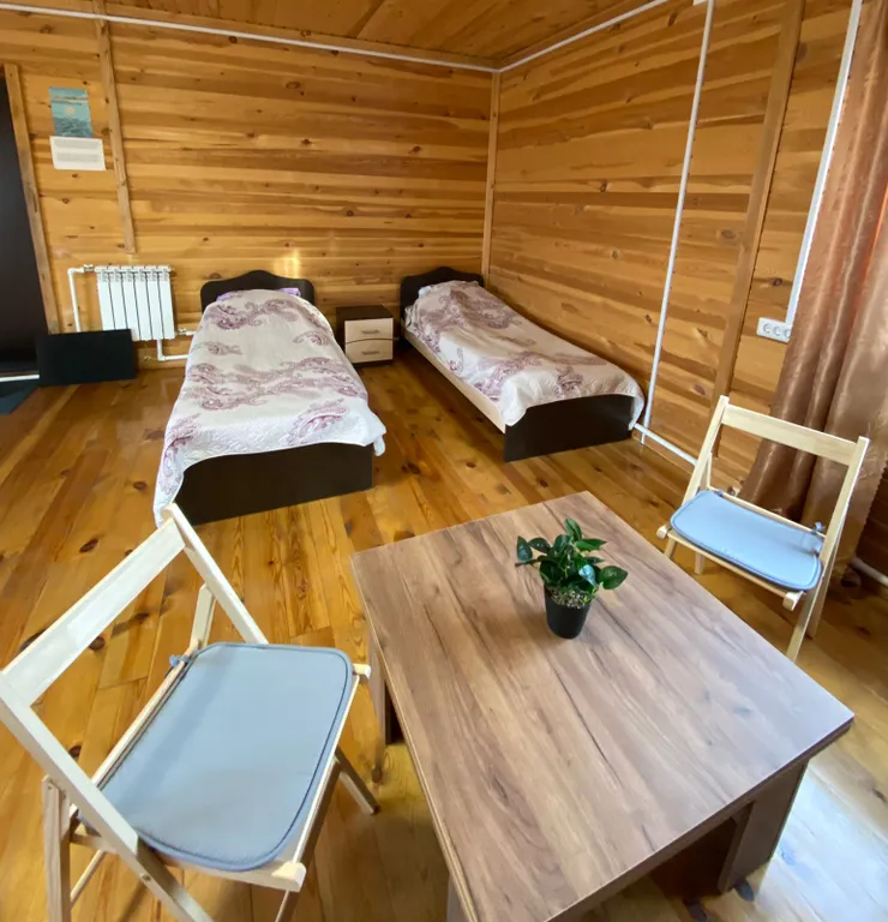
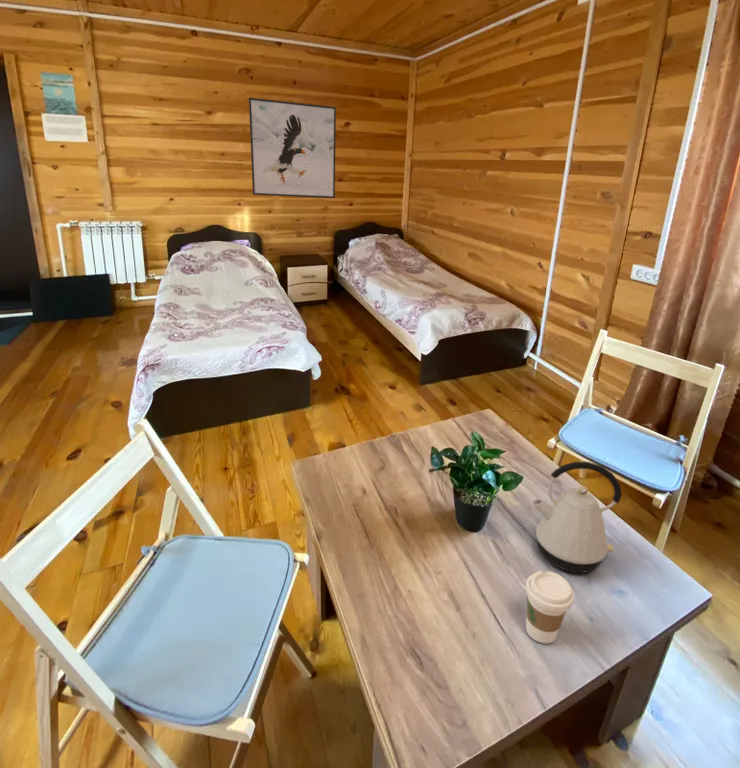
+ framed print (294, 151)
+ coffee cup (545, 608)
+ kettle (575, 509)
